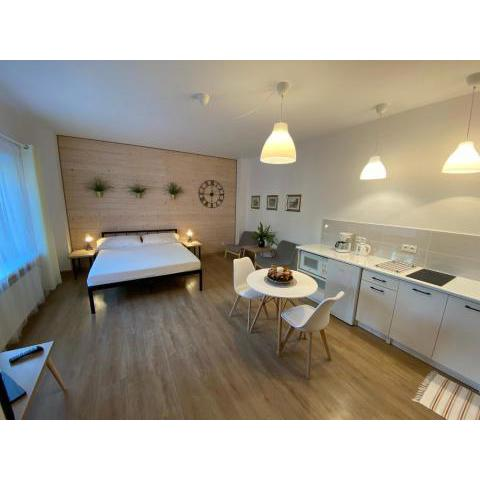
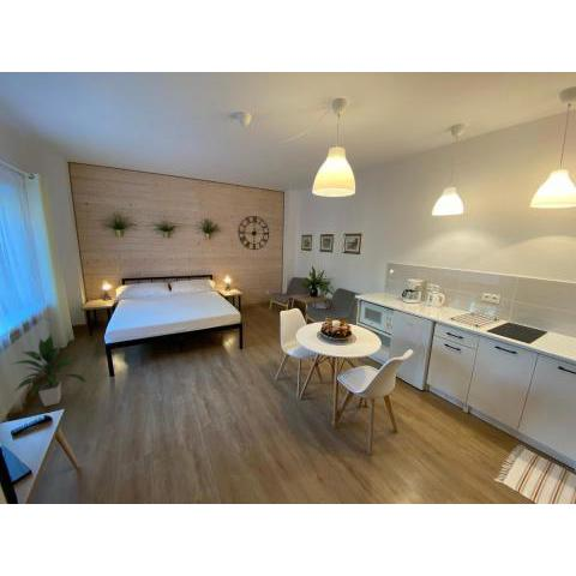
+ indoor plant (49, 371)
